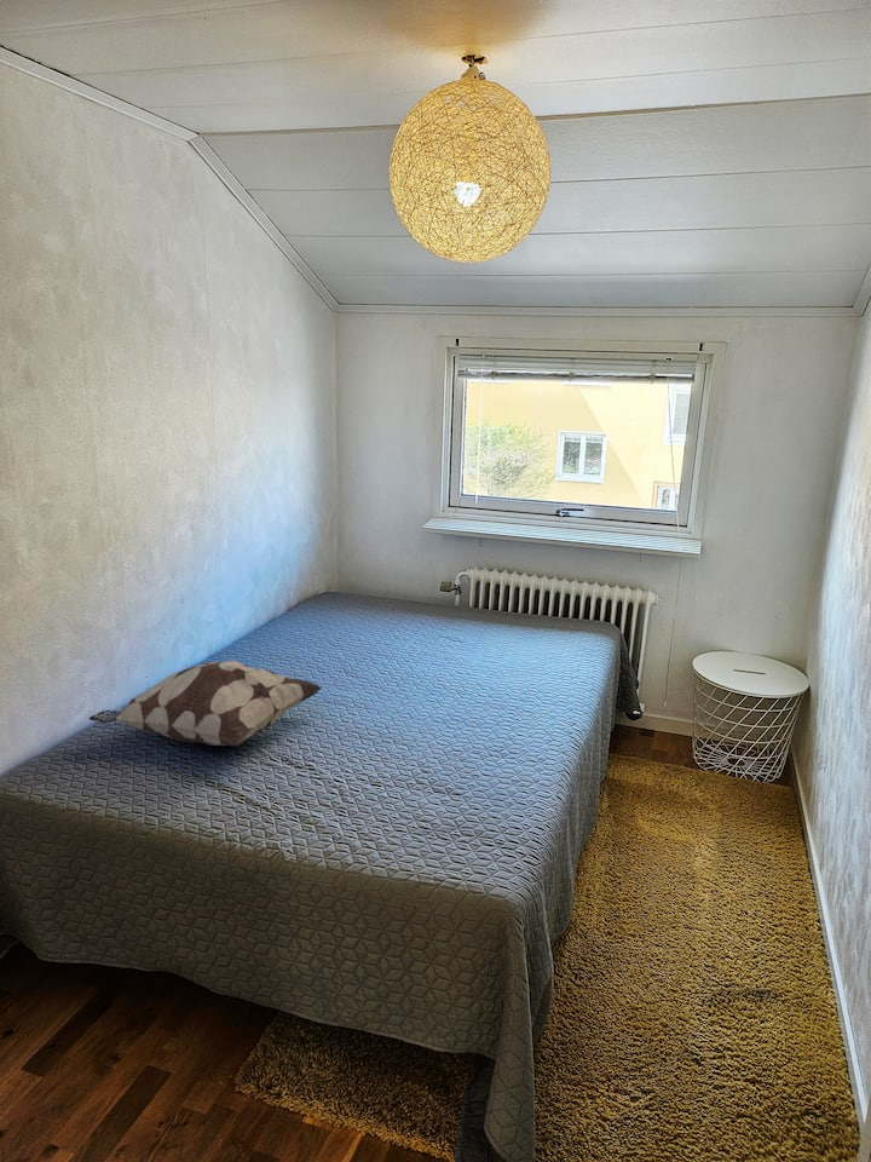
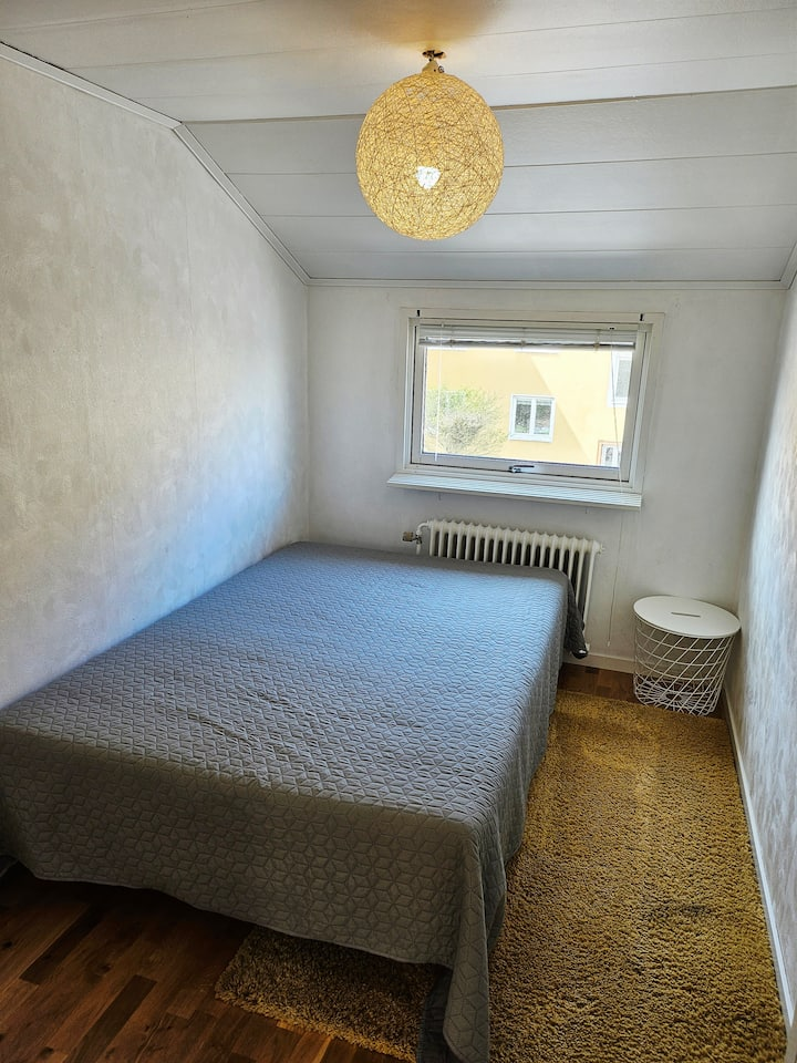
- decorative pillow (212, 702)
